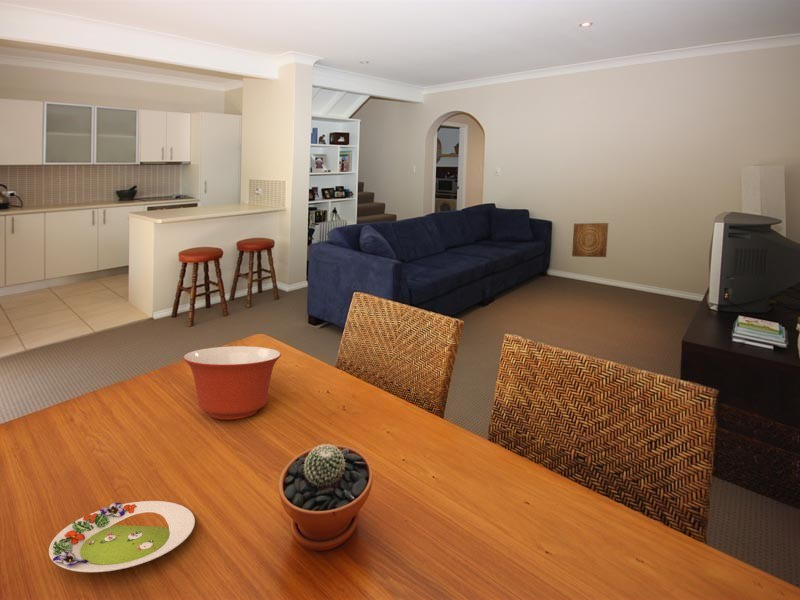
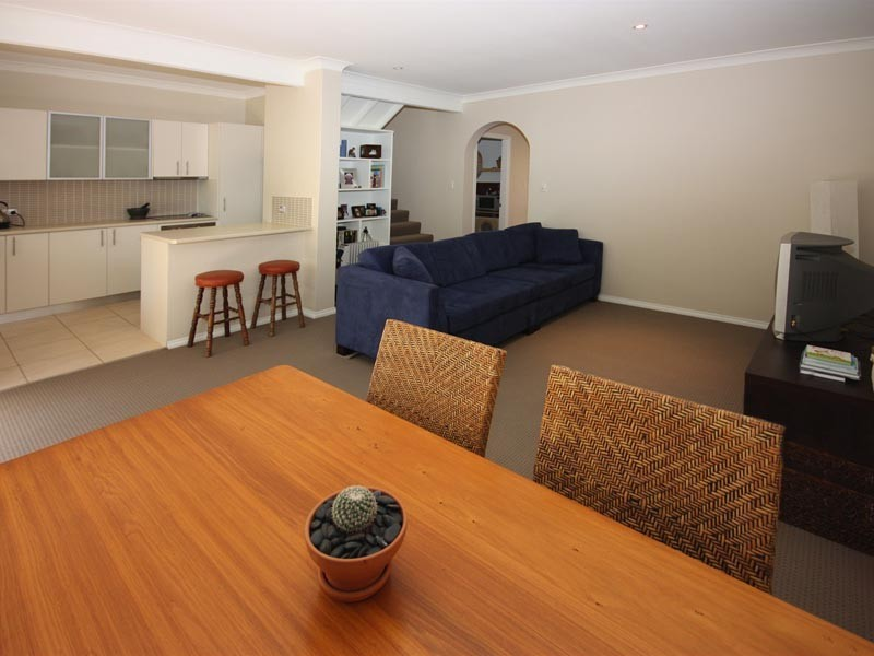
- wall art (589, 240)
- salad plate (126, 535)
- mixing bowl (233, 383)
